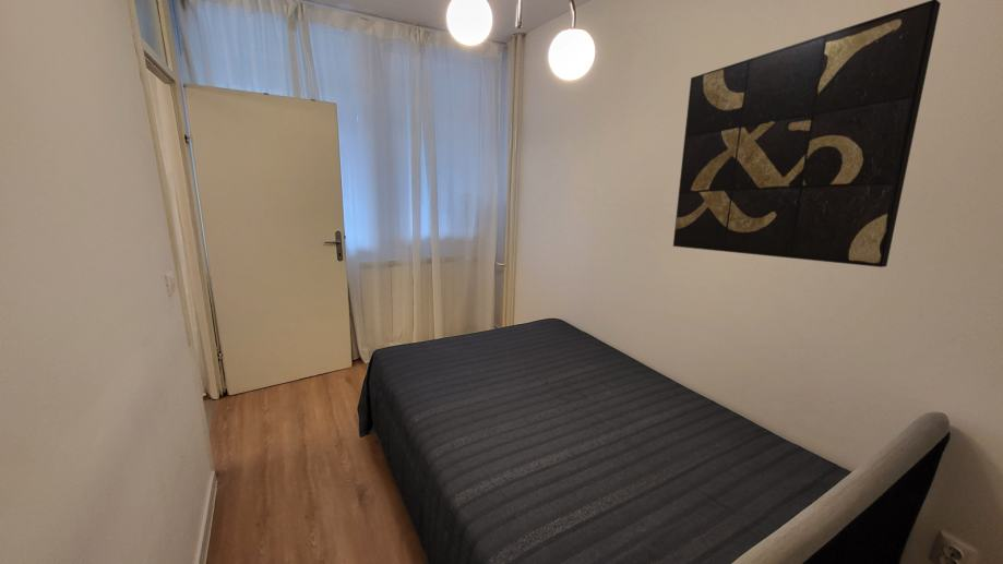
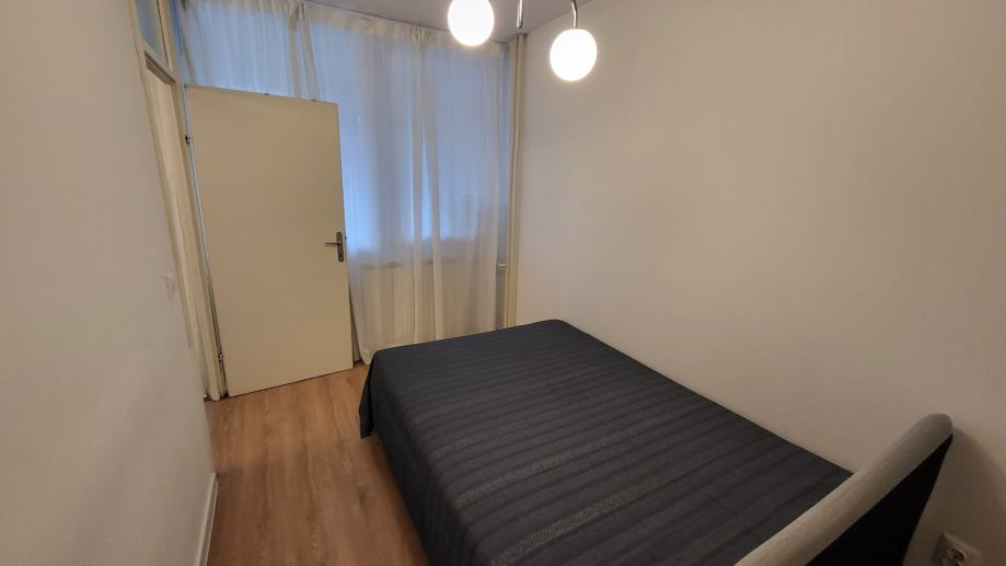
- wall art (772, 156)
